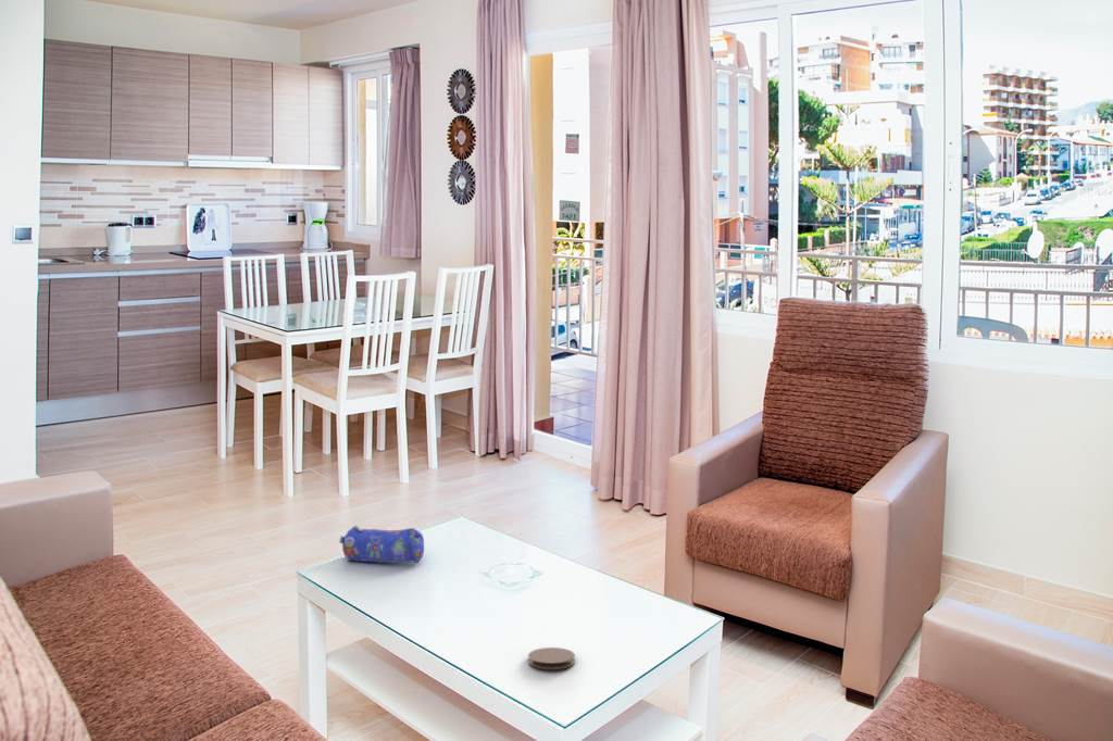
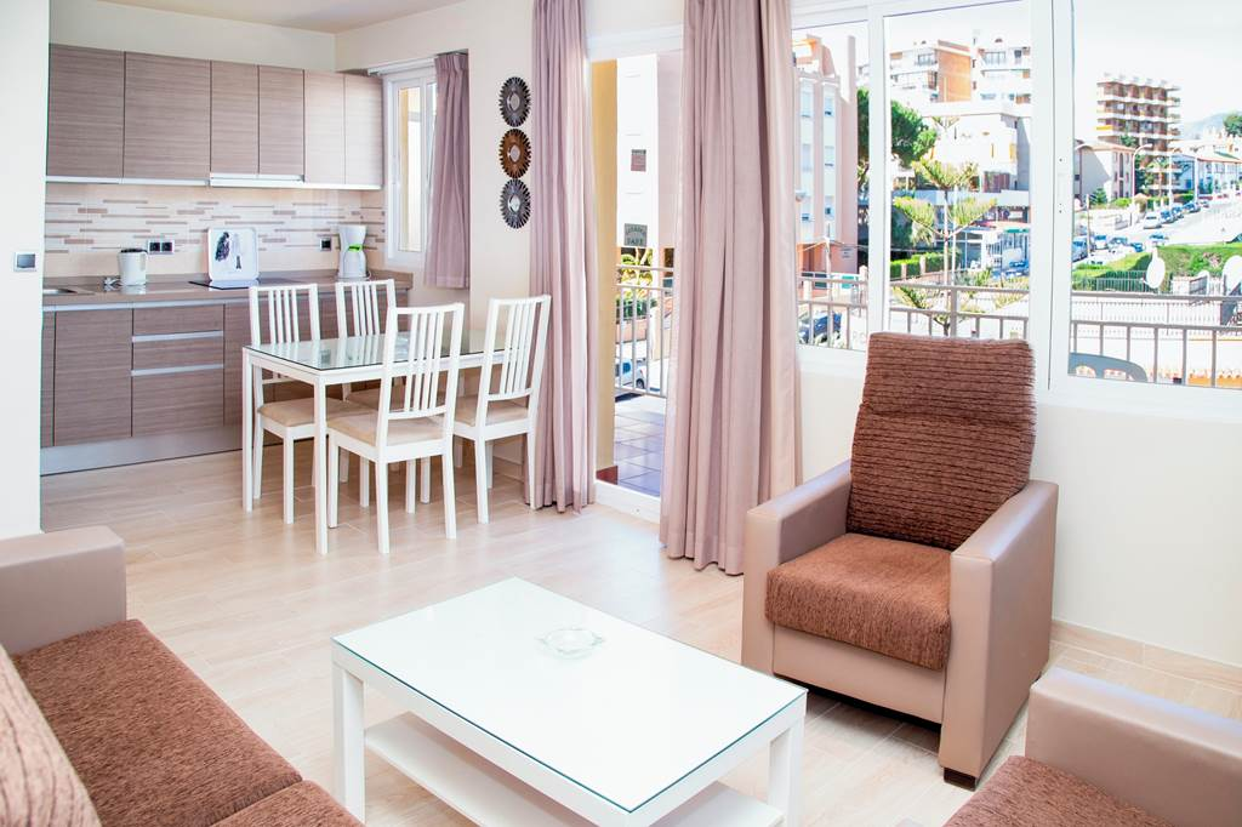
- pencil case (383, 543)
- coaster (551, 657)
